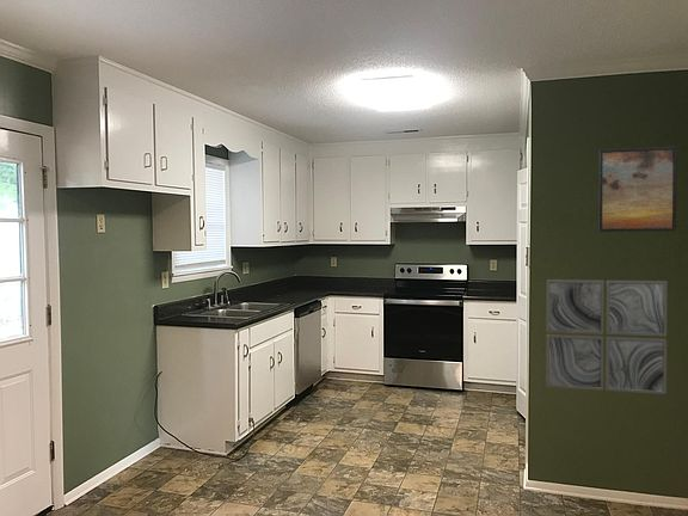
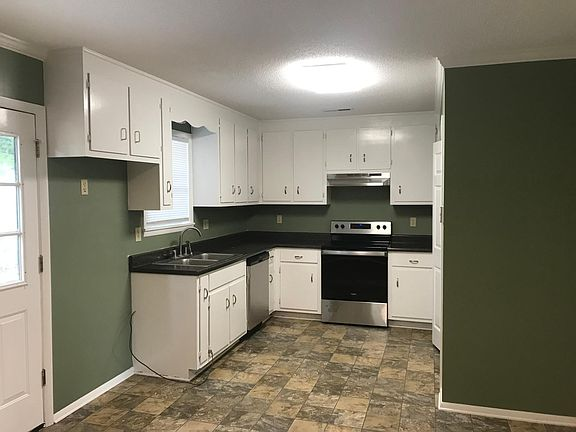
- wall art (606, 337)
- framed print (637, 189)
